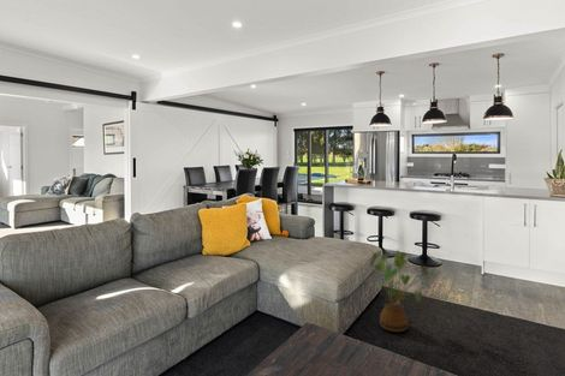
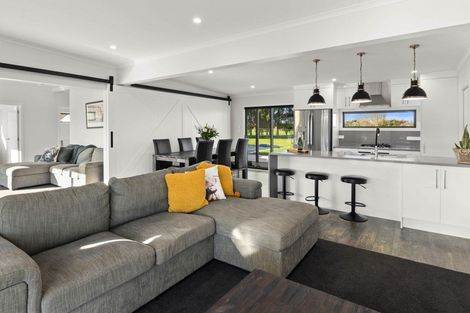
- house plant (398, 290)
